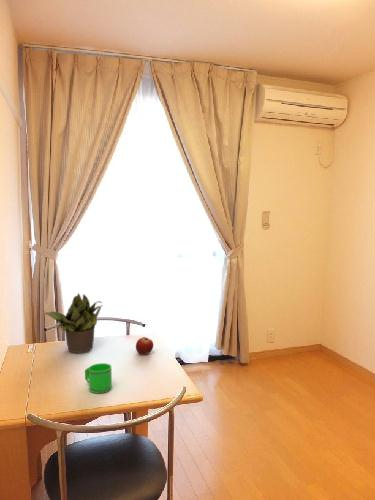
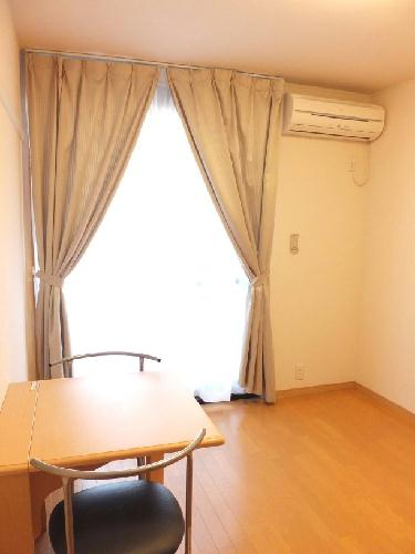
- potted plant (72, 321)
- mug (97, 376)
- fruit (144, 345)
